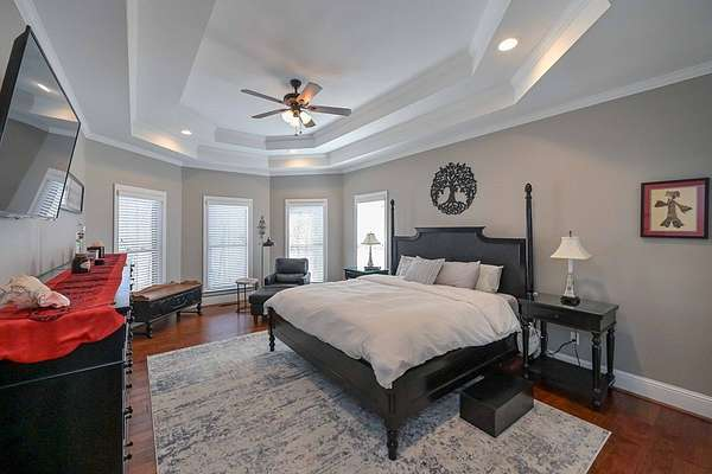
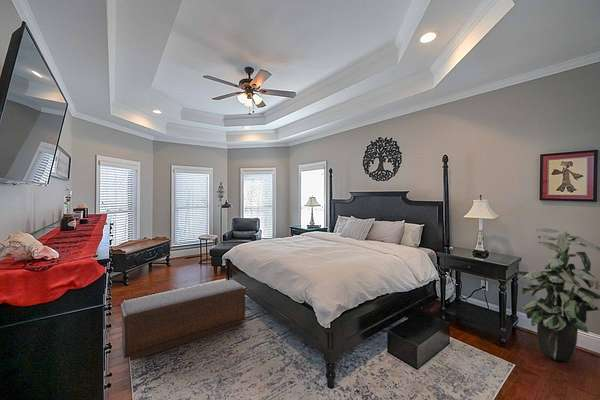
+ bench (188, 313)
+ indoor plant (555, 291)
